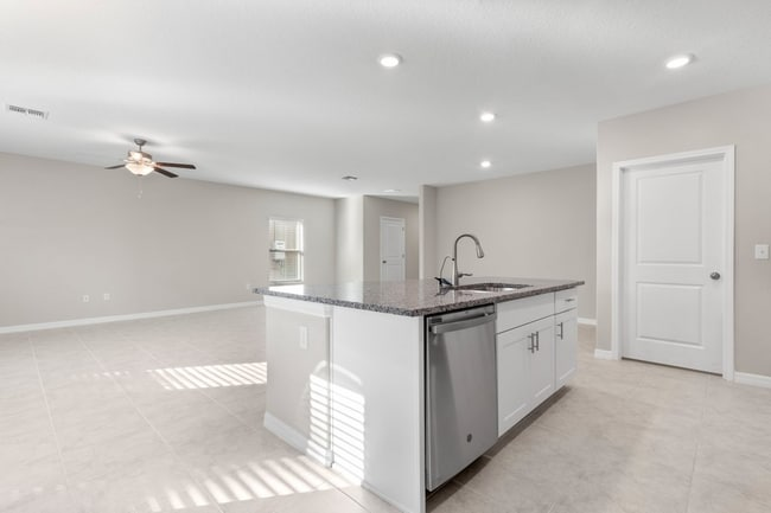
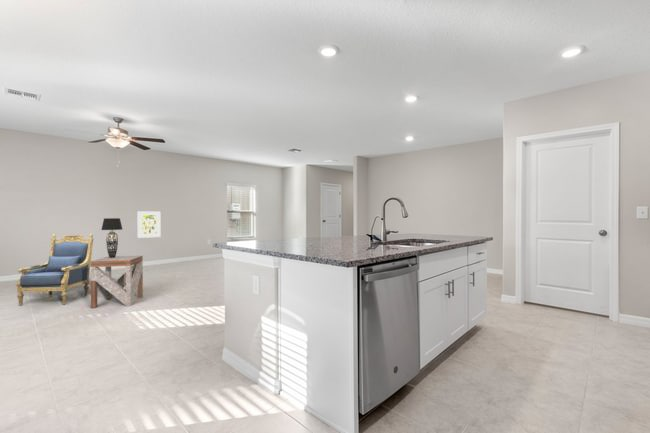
+ side table (118, 280)
+ armchair (58, 263)
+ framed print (149, 224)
+ table lamp (112, 237)
